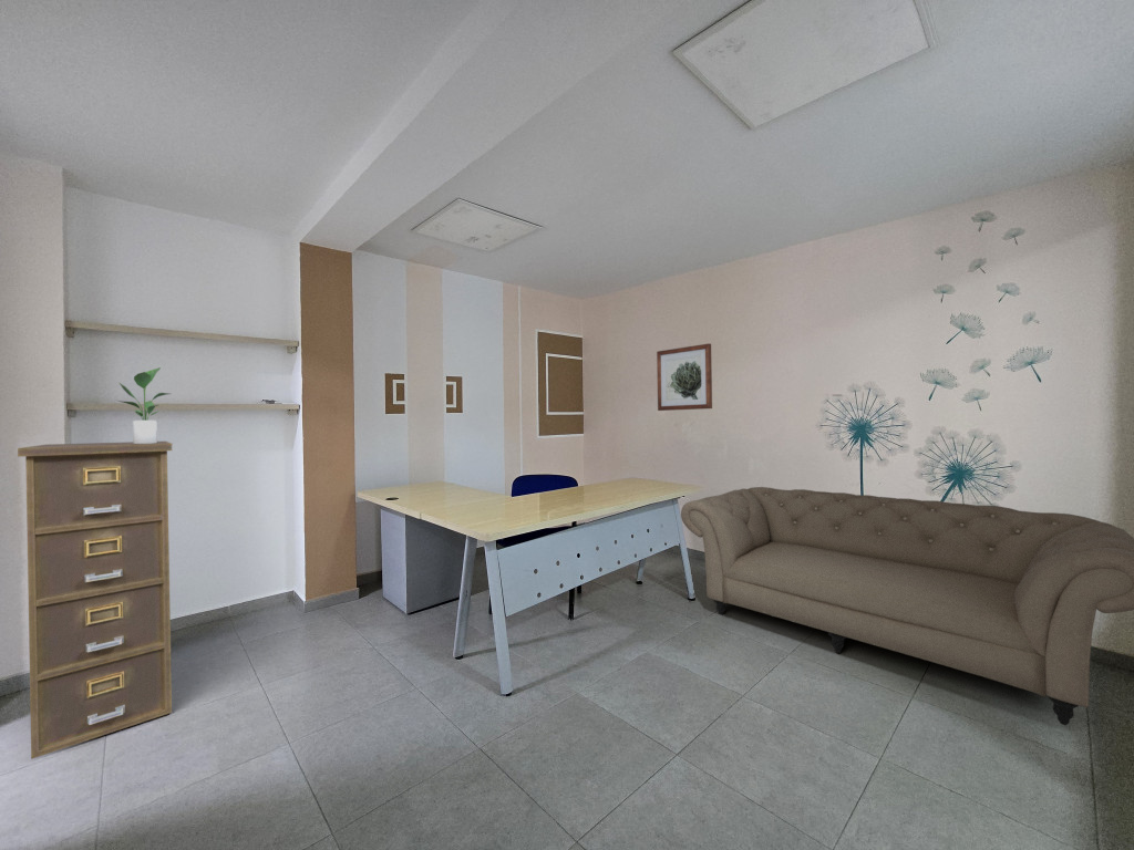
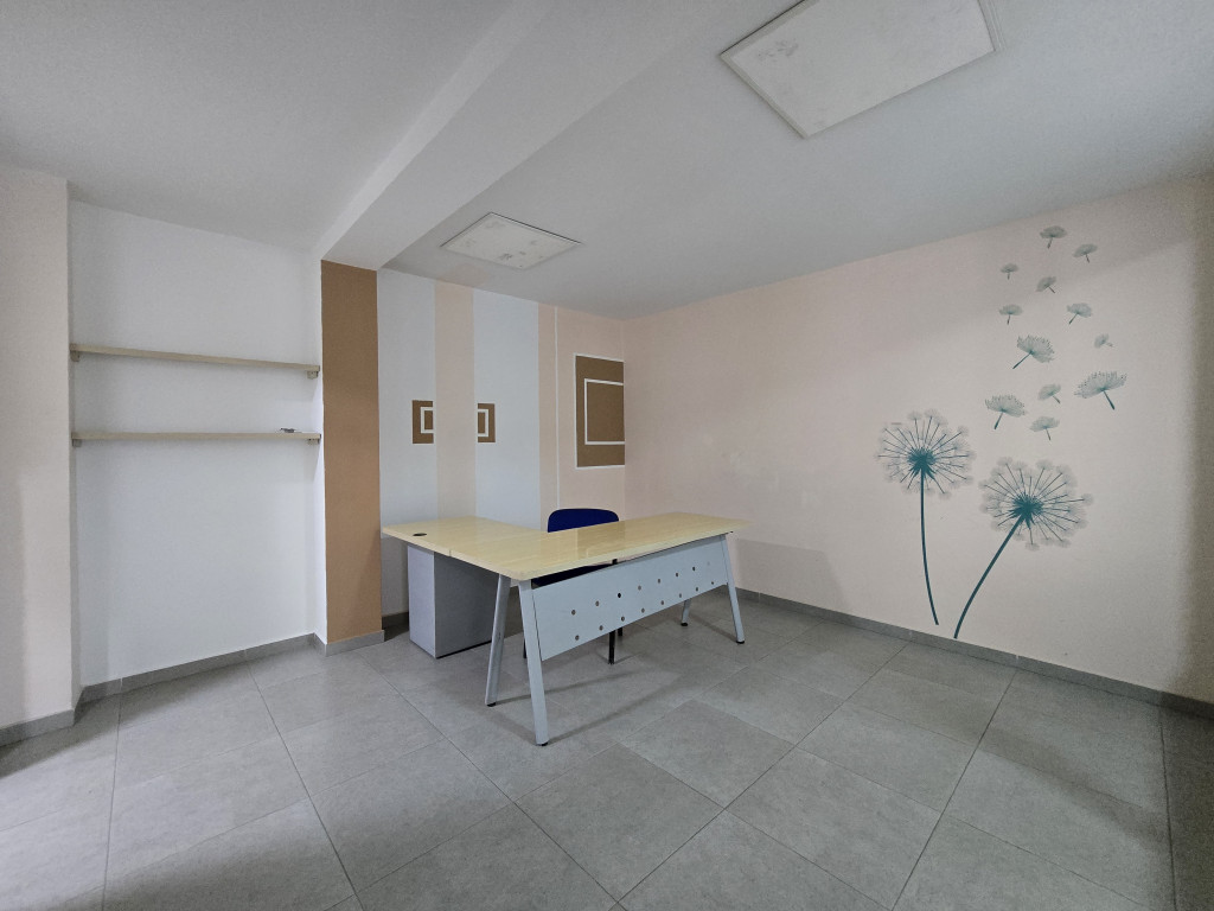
- sofa (873, 568)
- potted plant (140, 404)
- wall art (683, 379)
- filing cabinet (107, 572)
